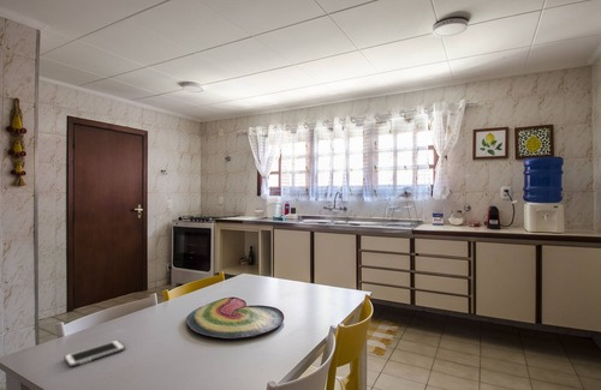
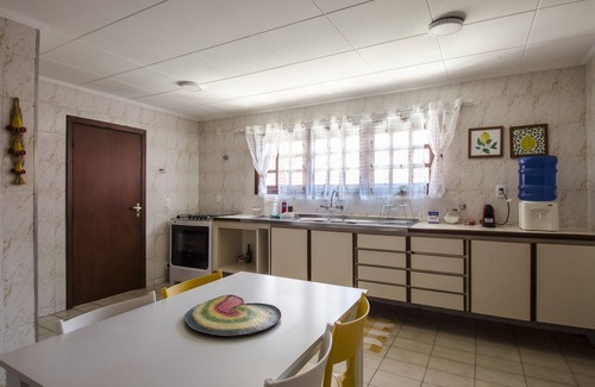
- cell phone (95, 352)
